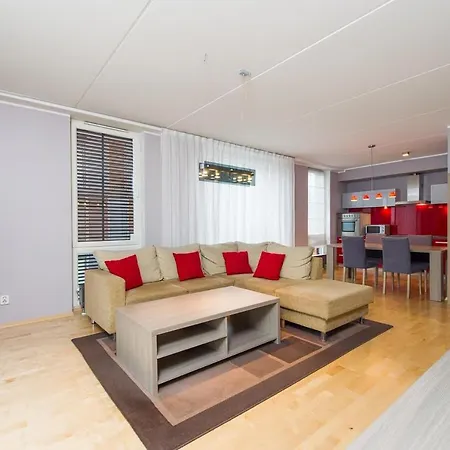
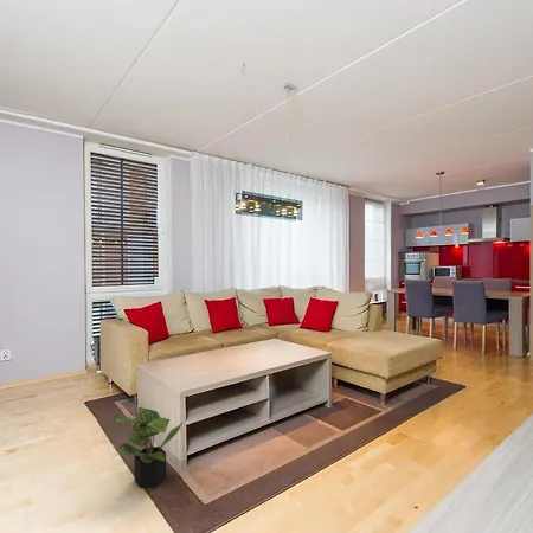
+ potted plant (143, 443)
